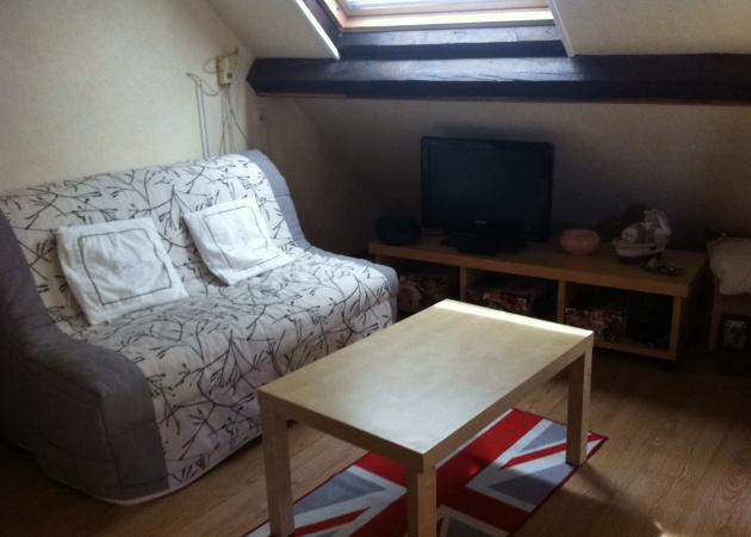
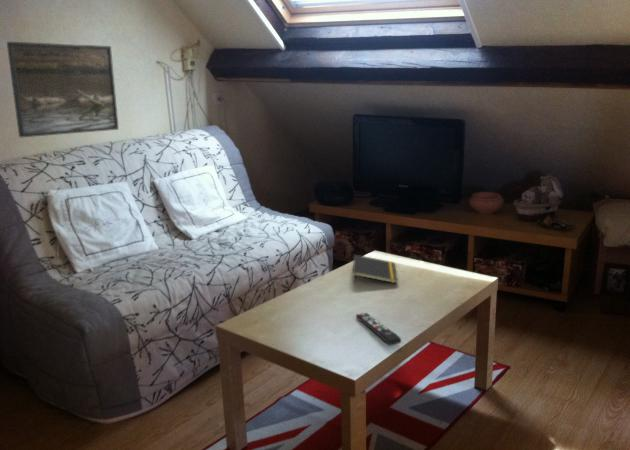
+ notepad (374, 268)
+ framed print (67, 89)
+ remote control (377, 327)
